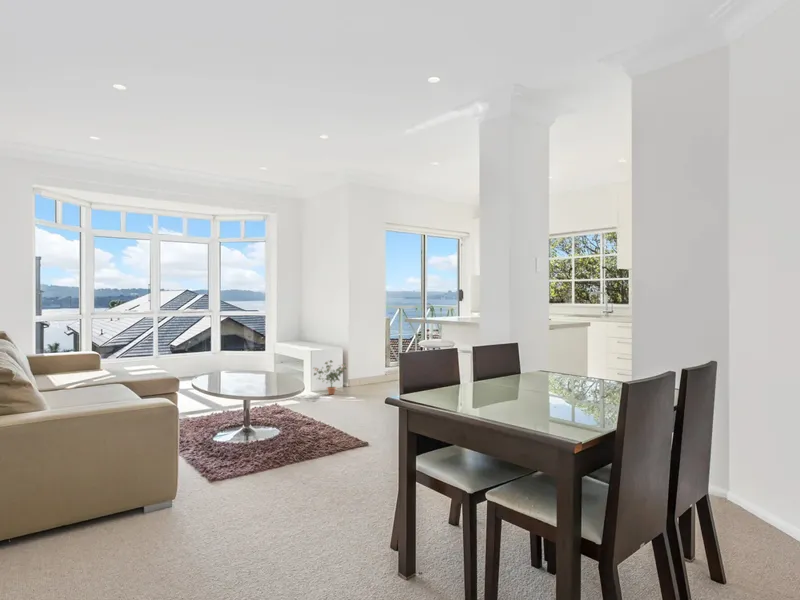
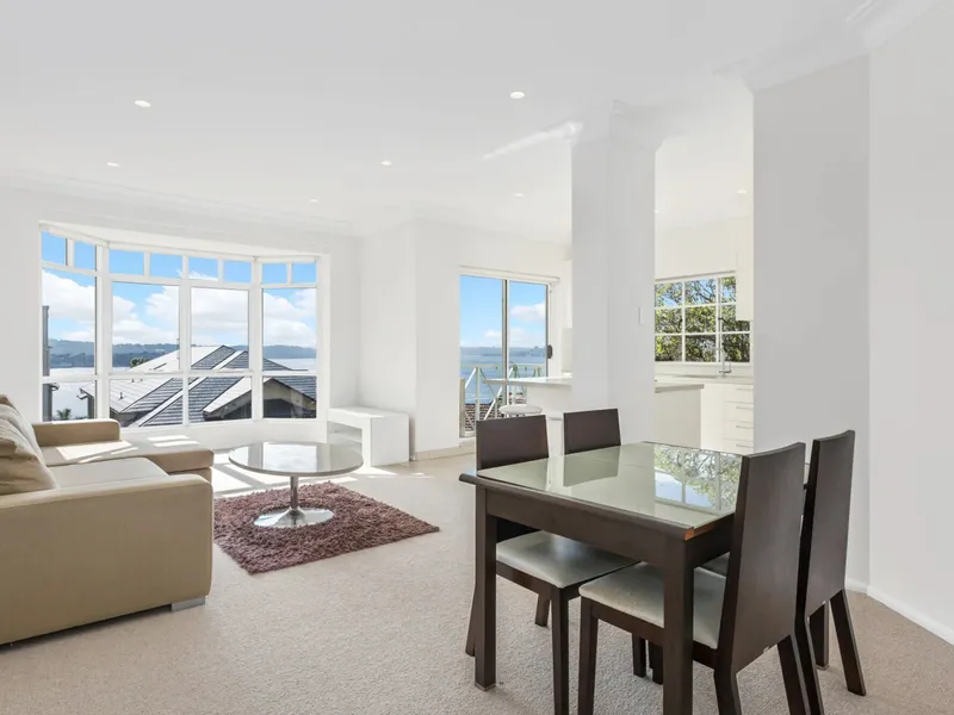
- potted plant (331, 377)
